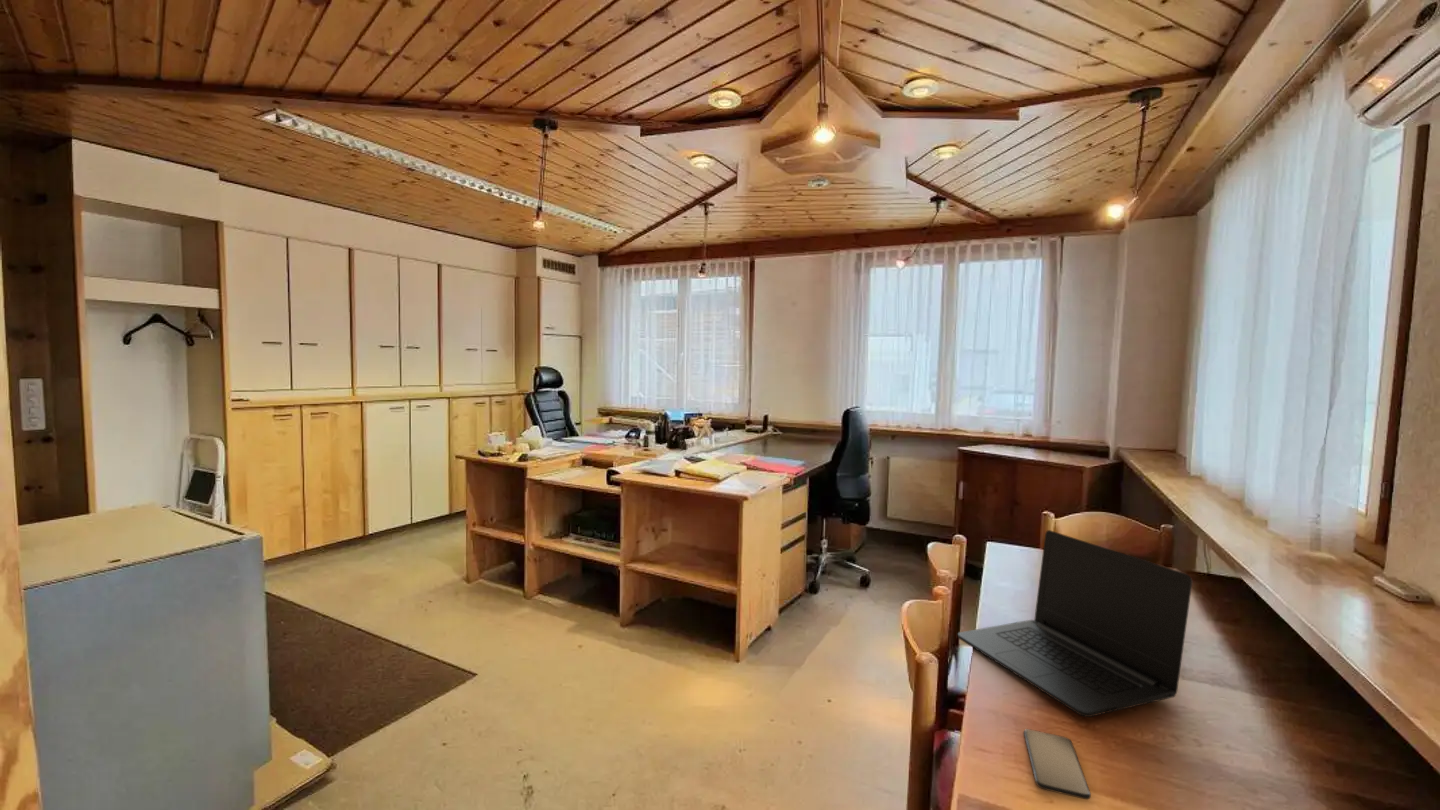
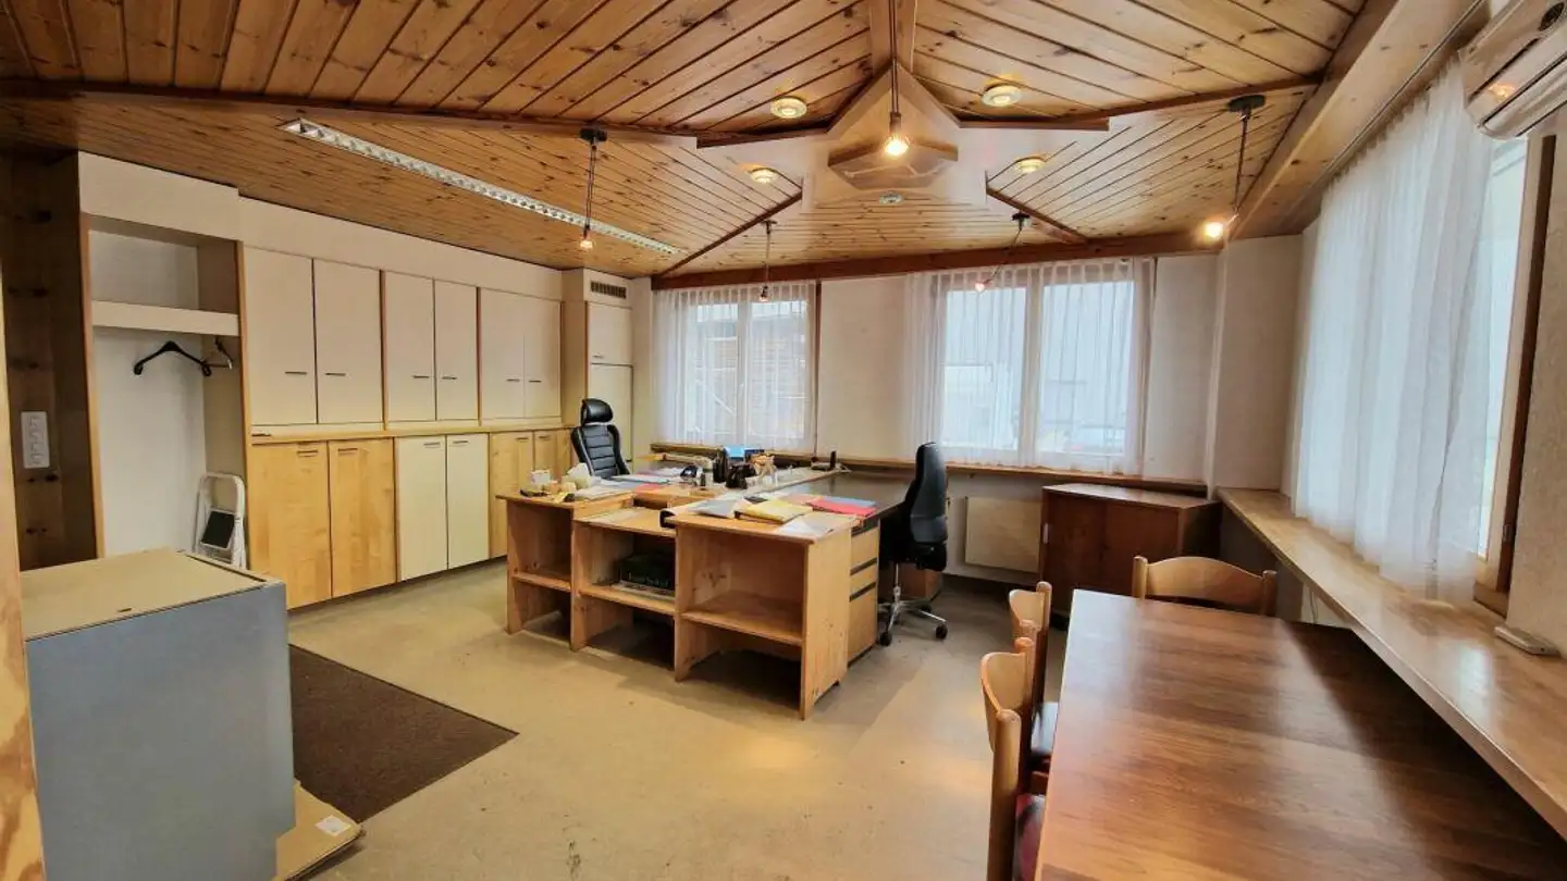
- smartphone (1054, 761)
- laptop (1063, 610)
